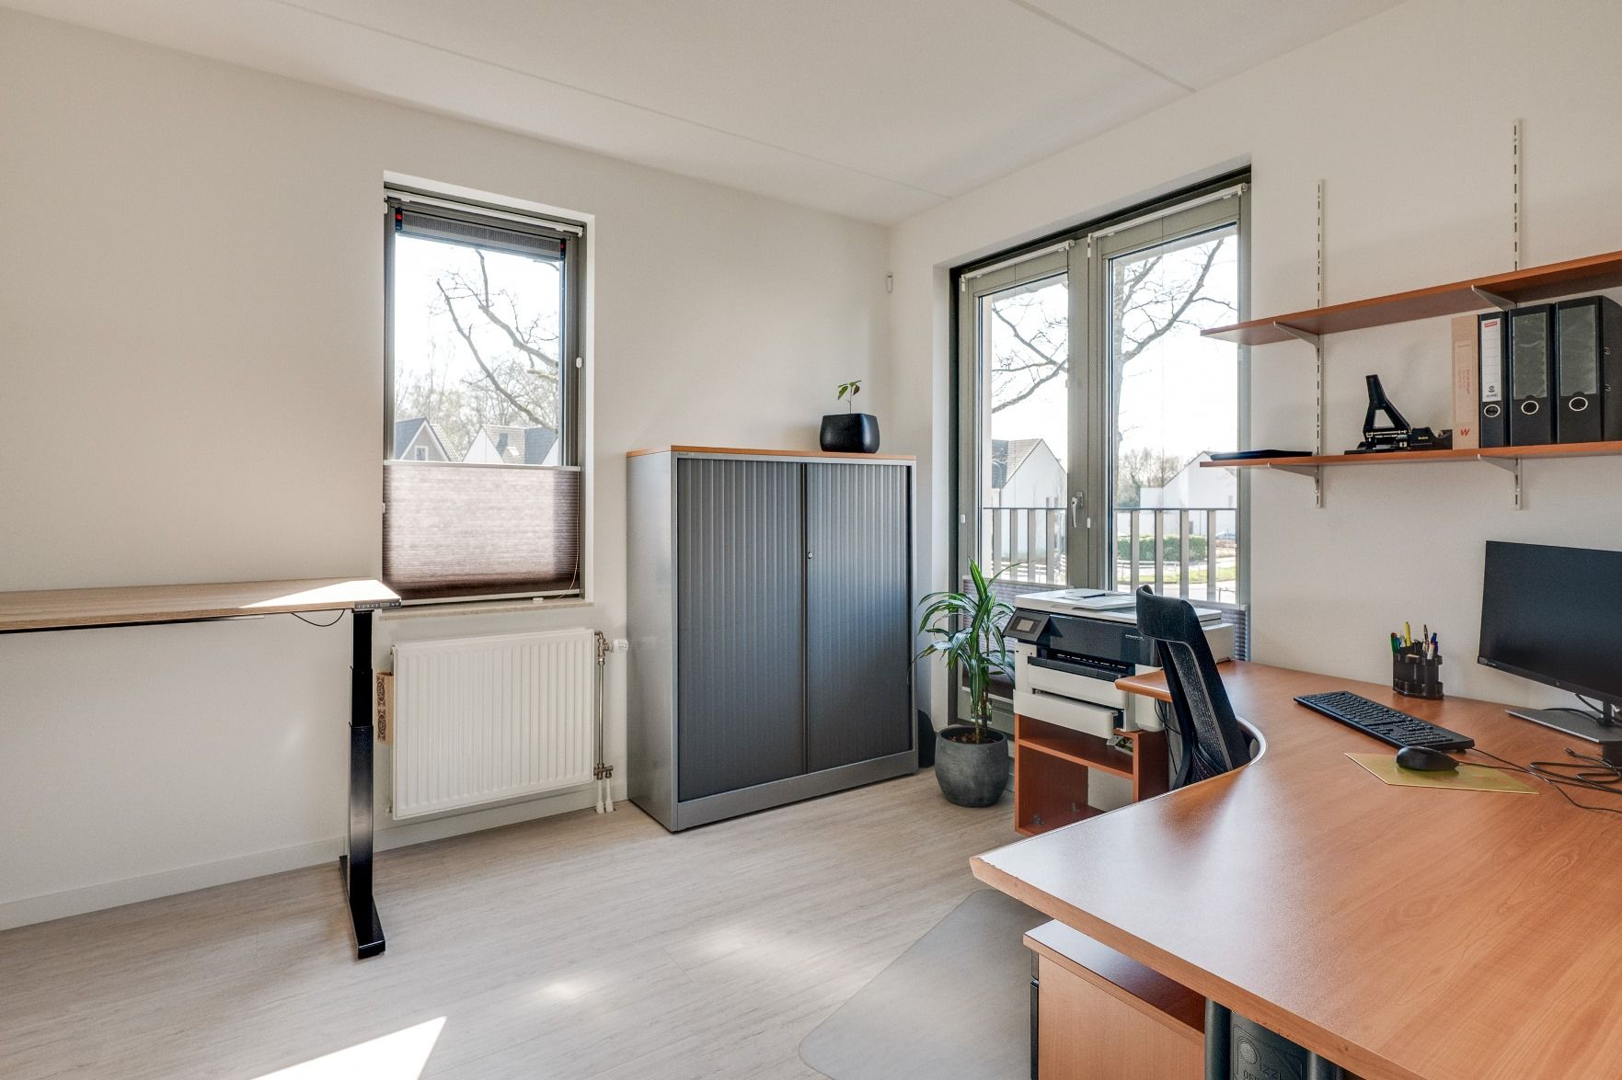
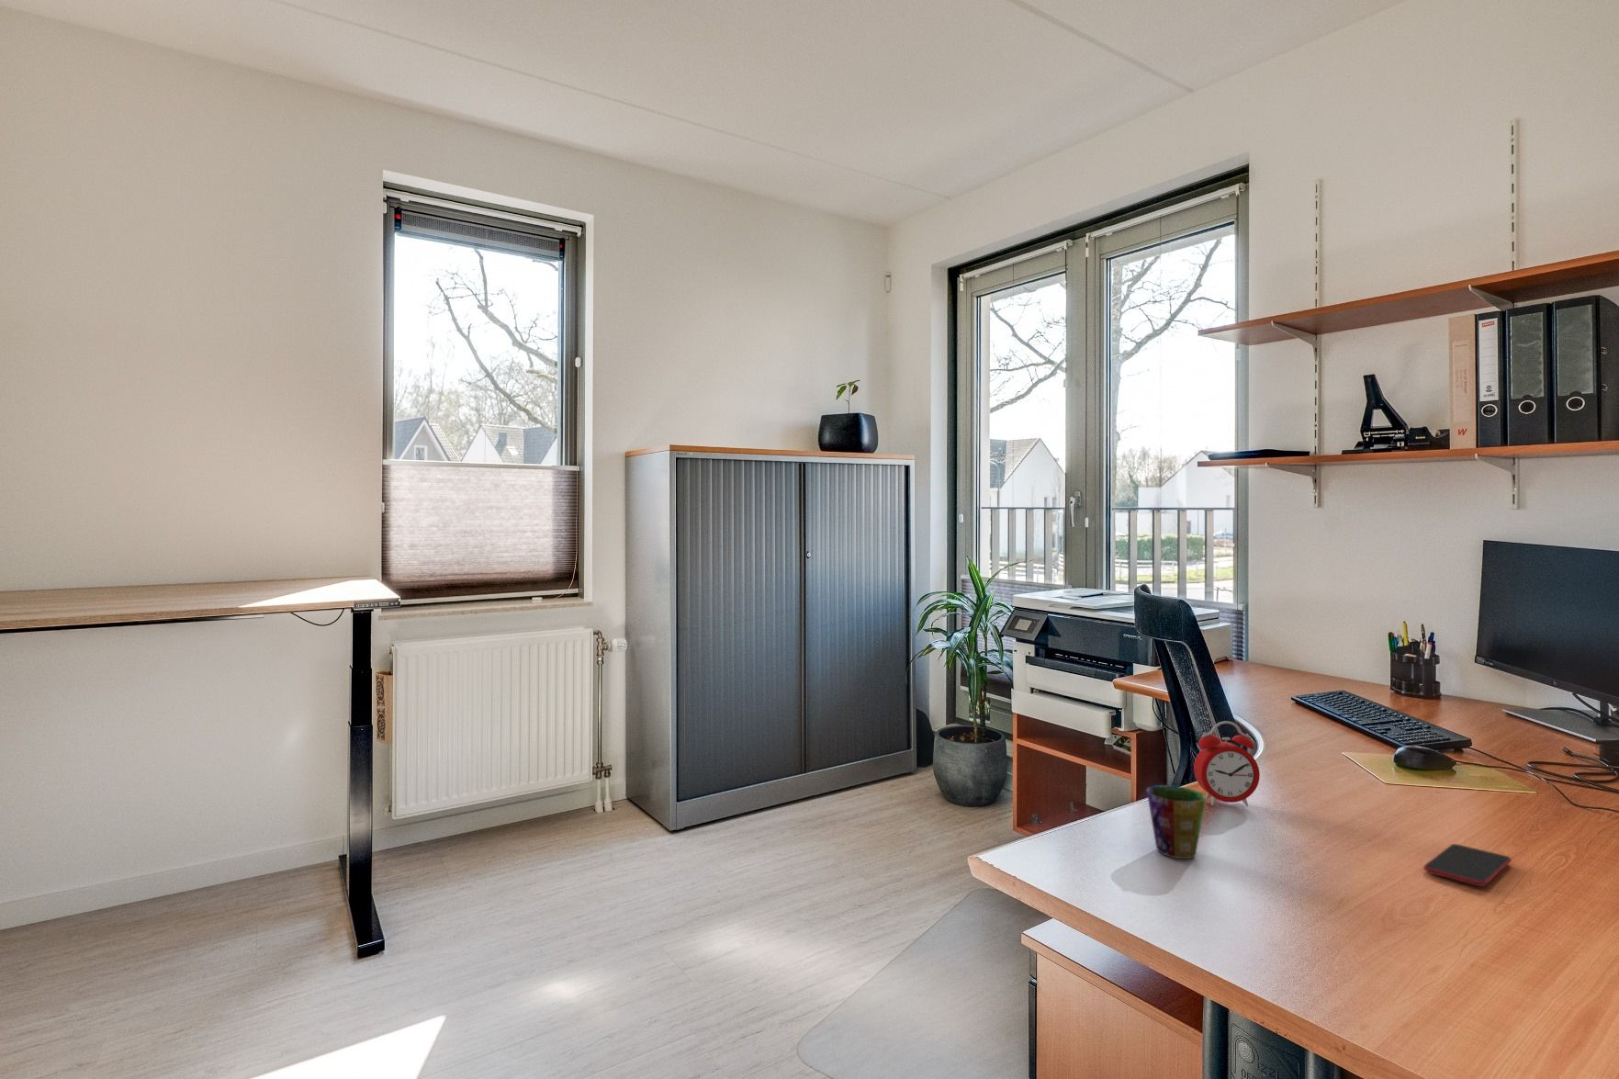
+ smartphone (1467, 865)
+ alarm clock (1225, 762)
+ cup (1171, 825)
